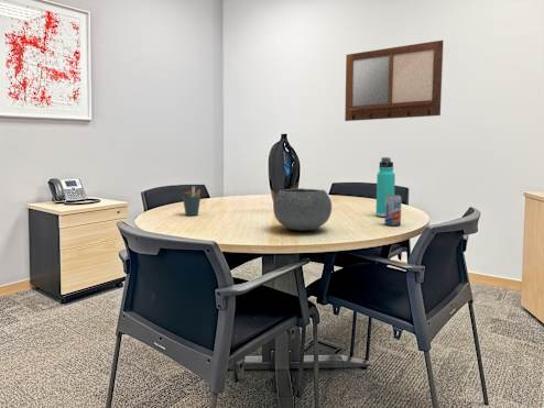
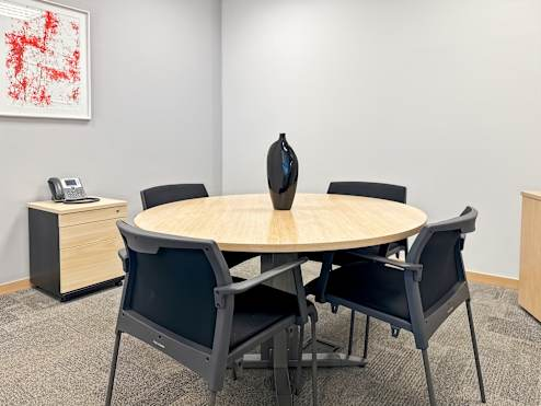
- writing board (389, 82)
- beverage can (392, 209)
- pen holder (192, 200)
- thermos bottle (385, 186)
- bowl (302, 209)
